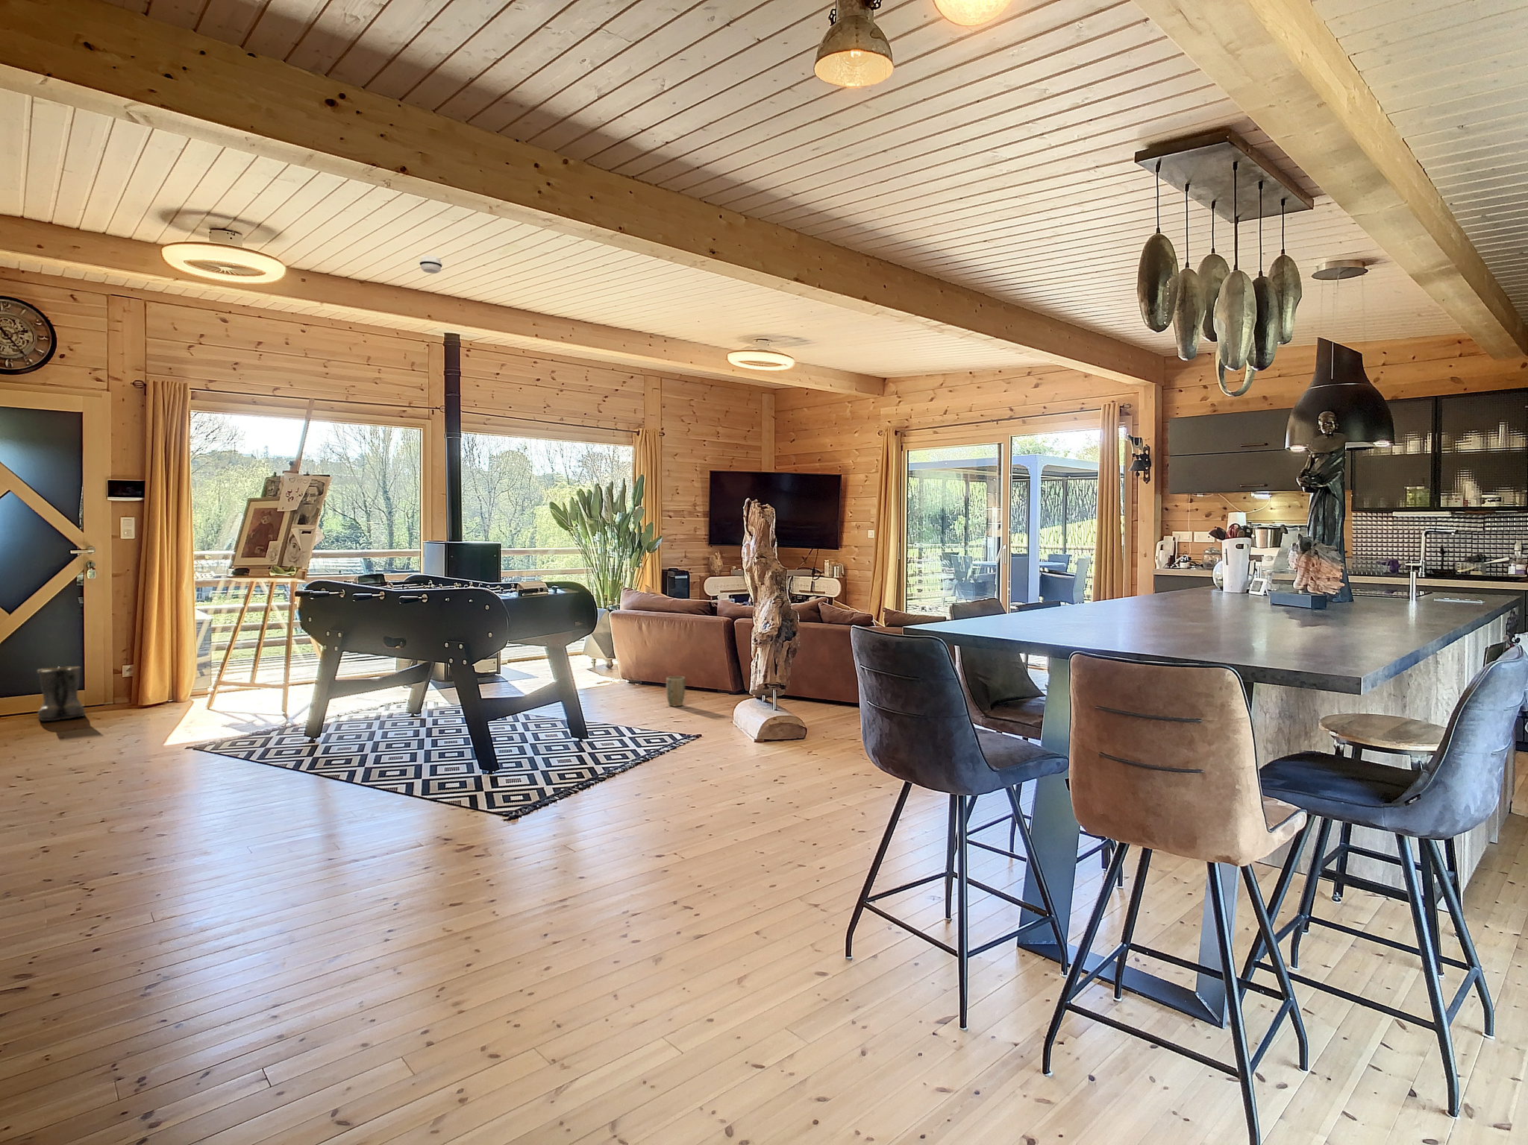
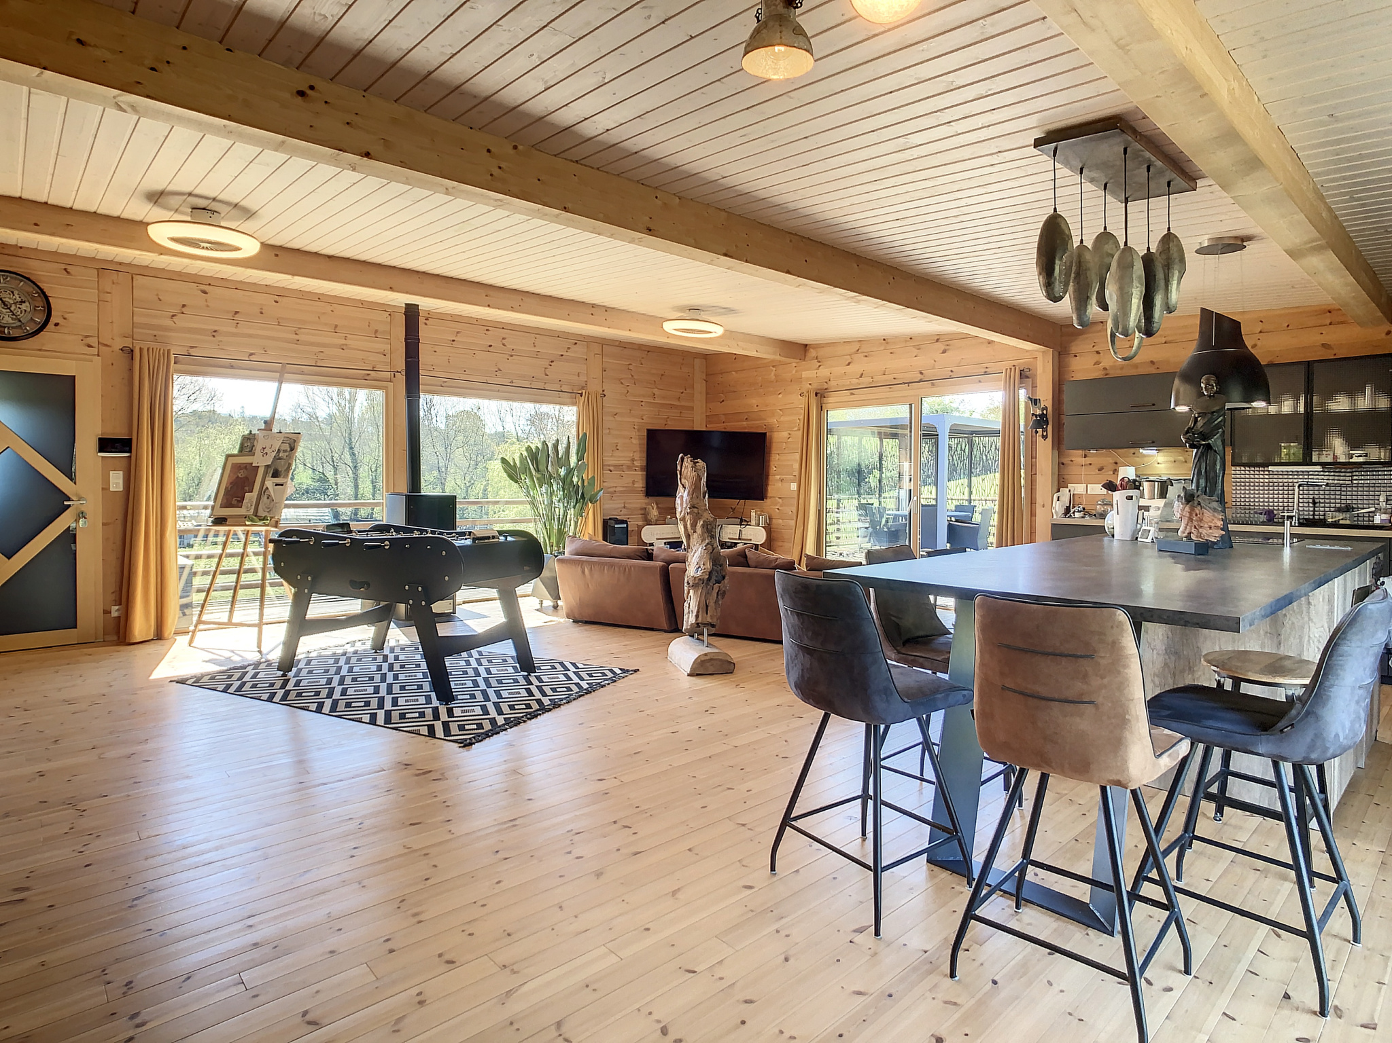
- smoke detector (431, 265)
- plant pot (675, 692)
- boots (60, 692)
